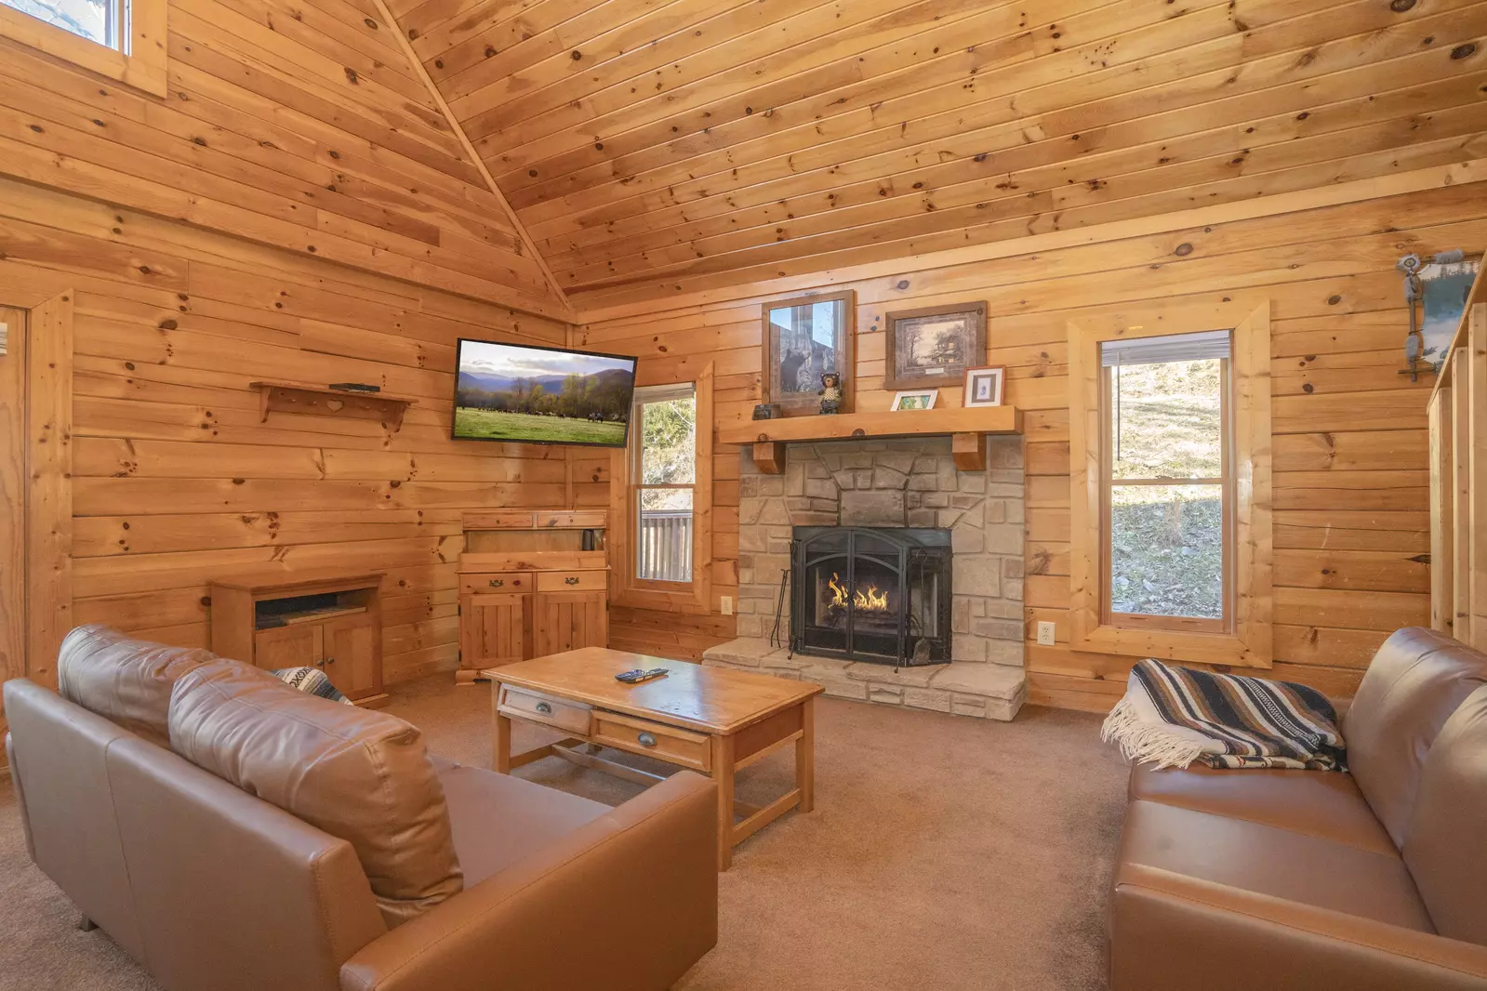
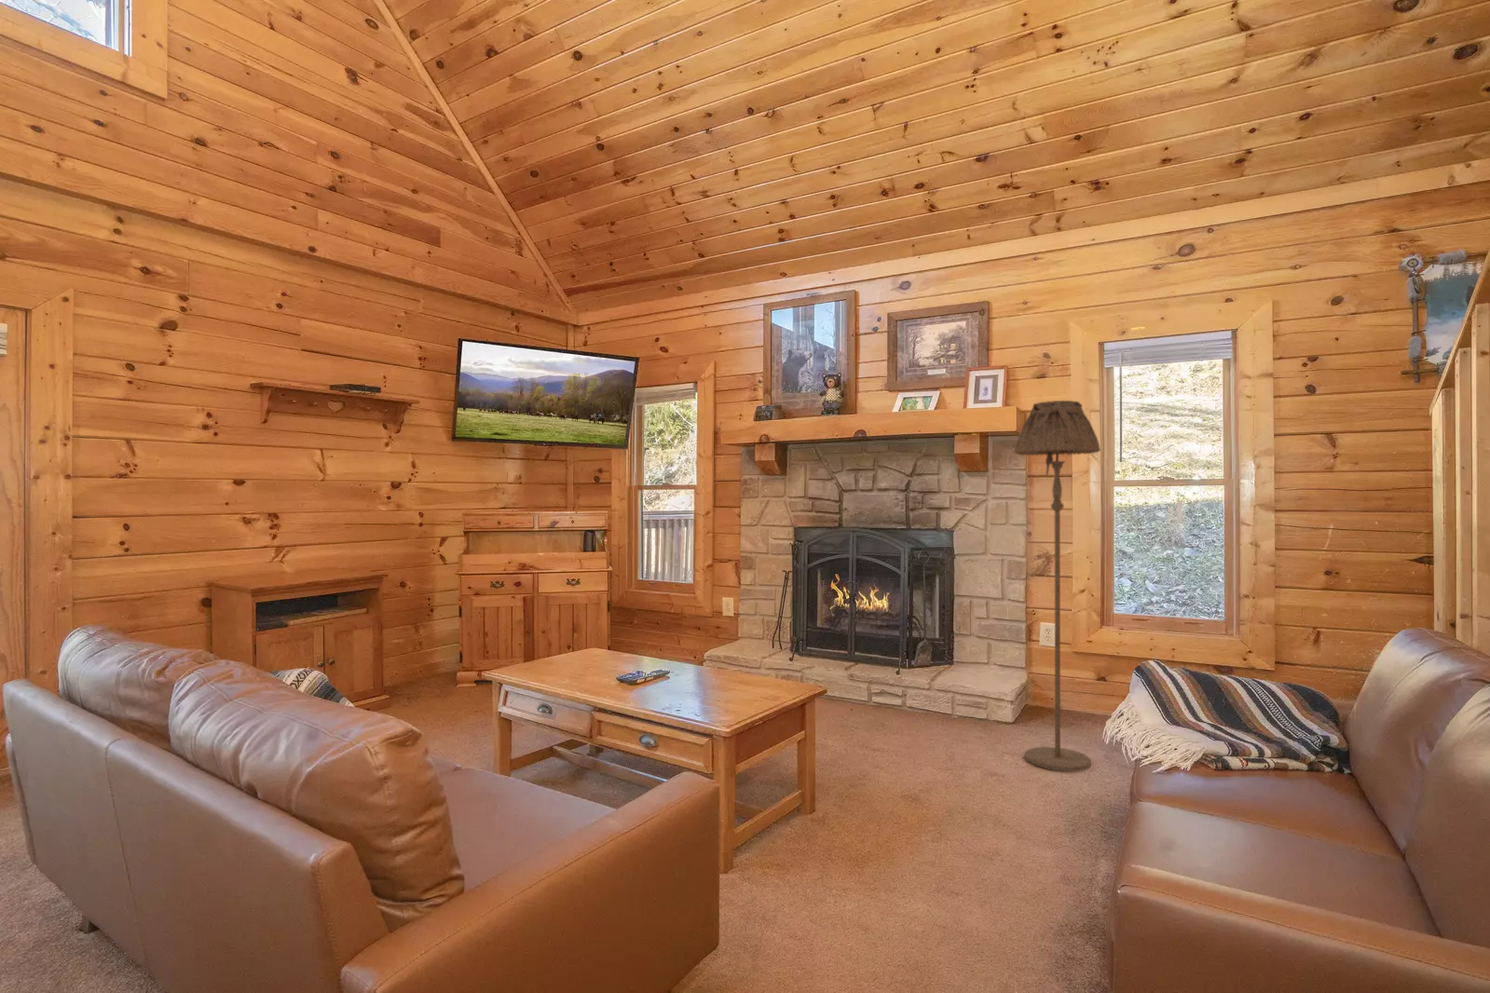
+ floor lamp (1057, 581)
